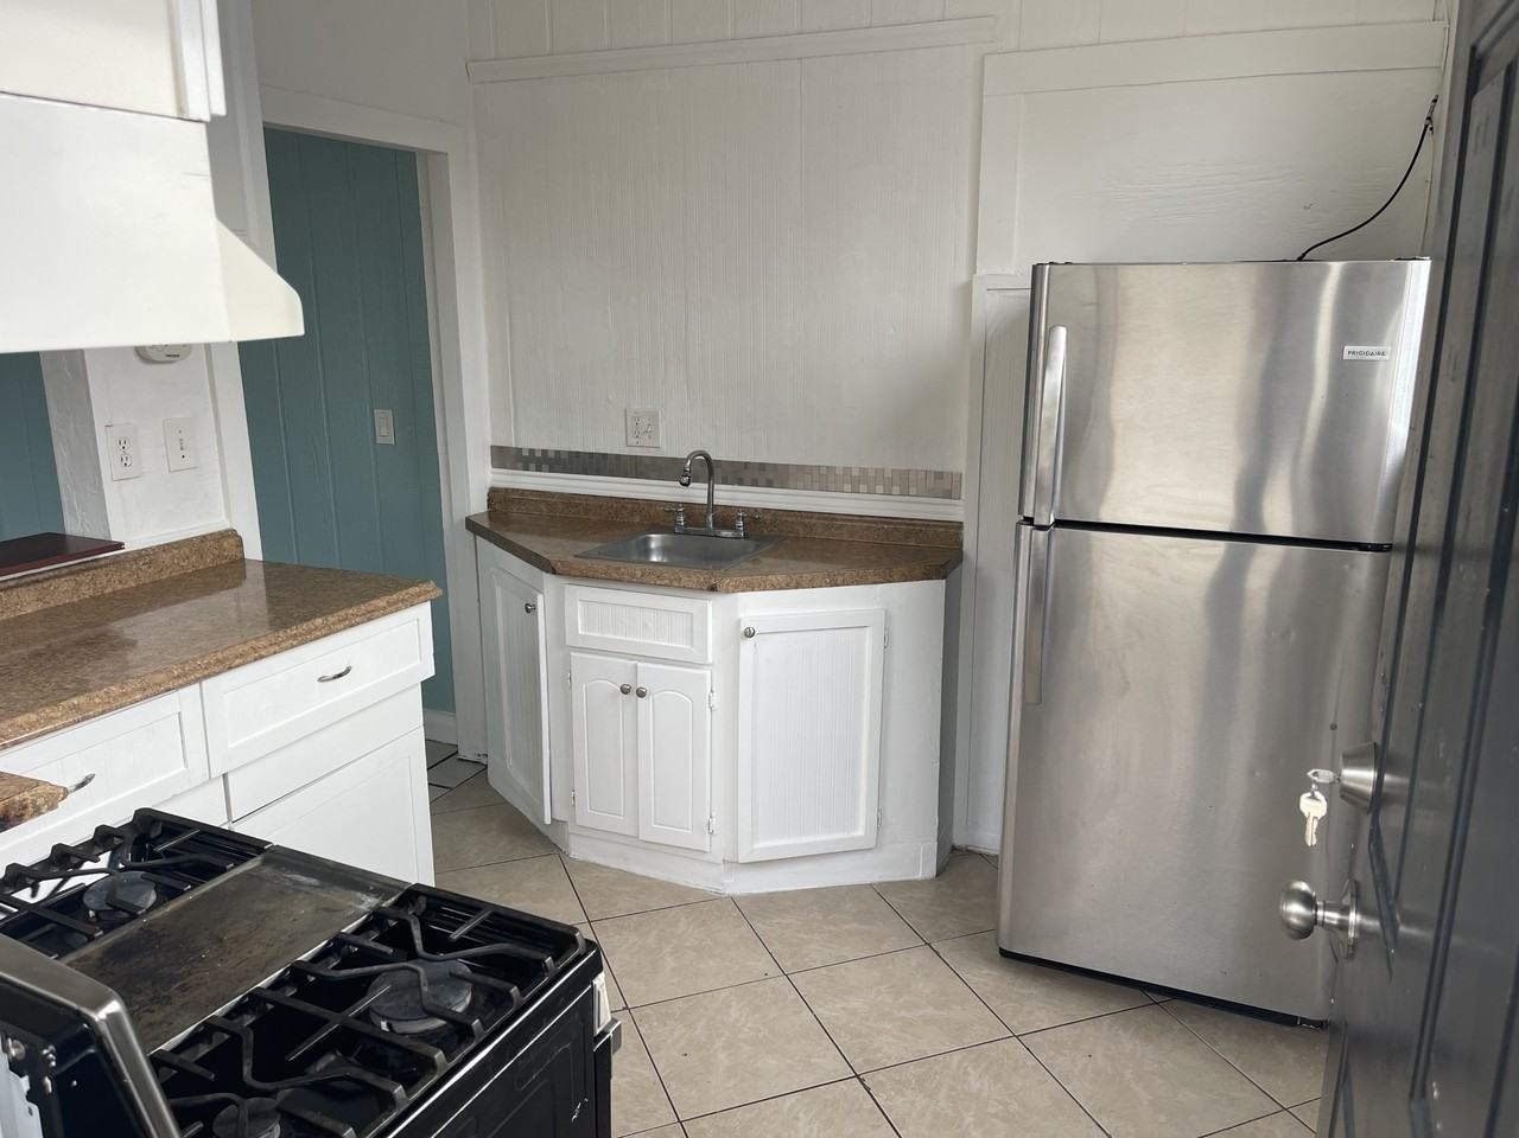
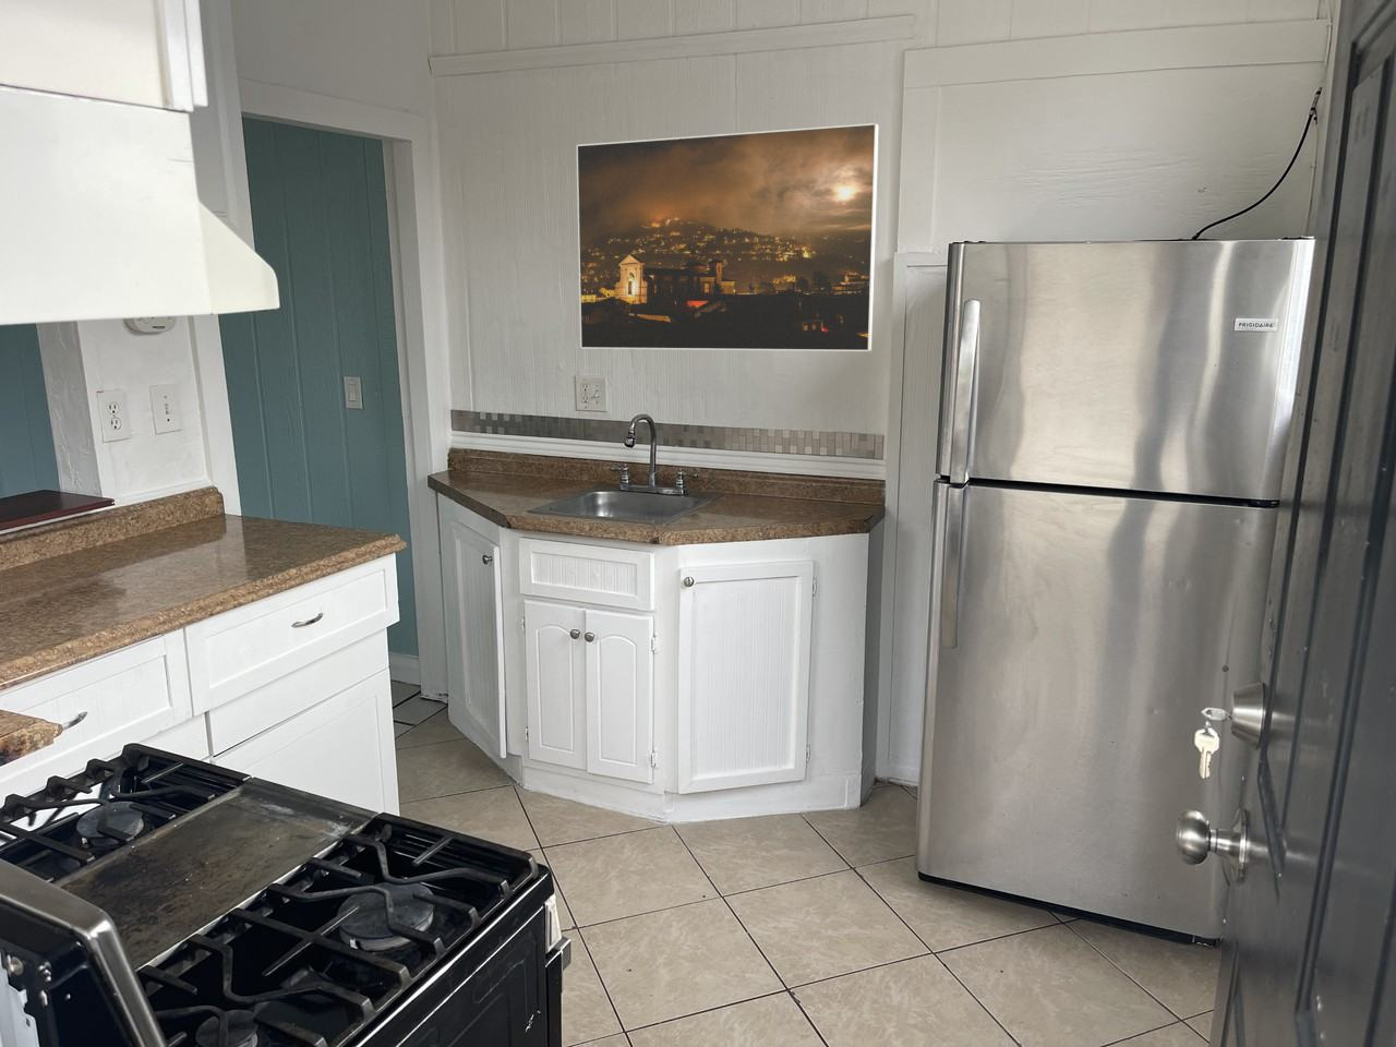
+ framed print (719, 244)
